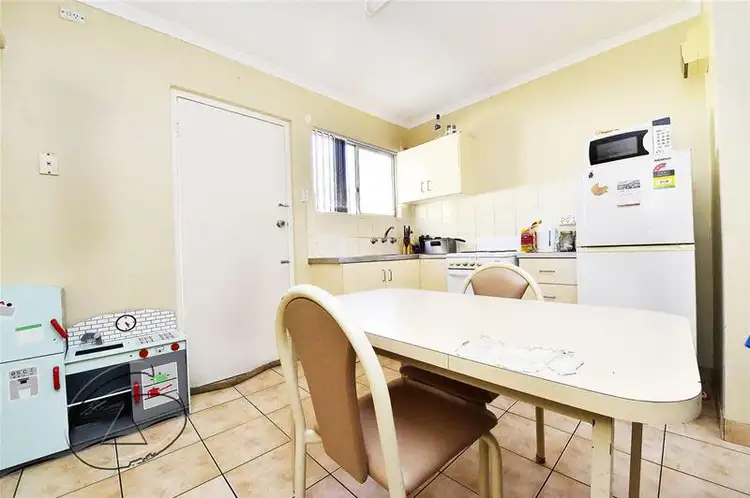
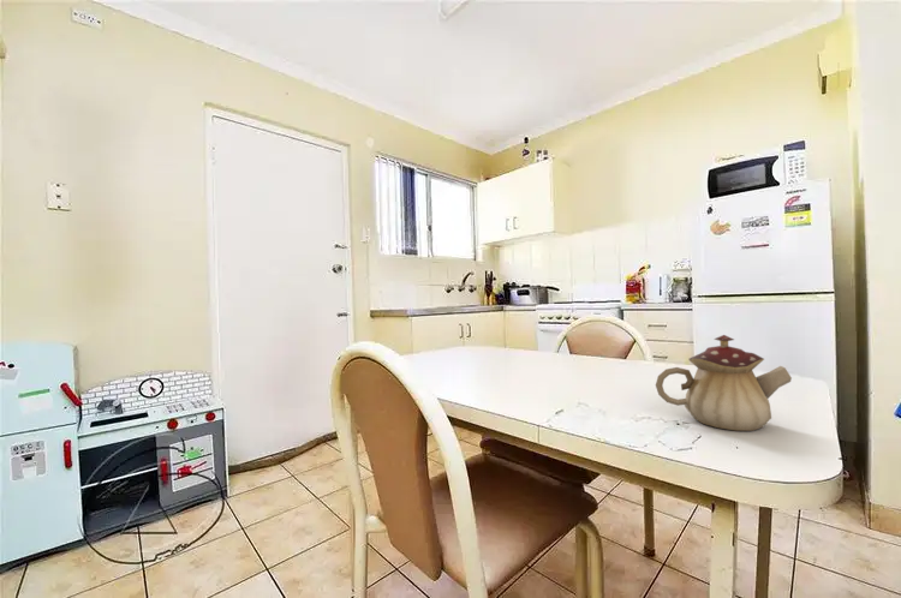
+ teapot (718, 377)
